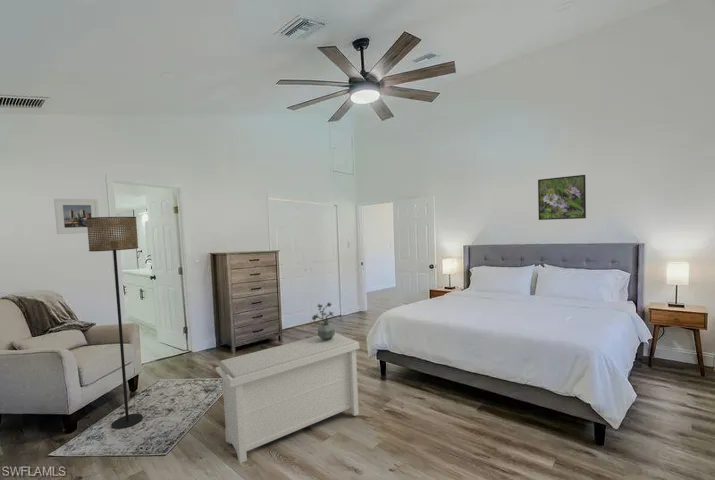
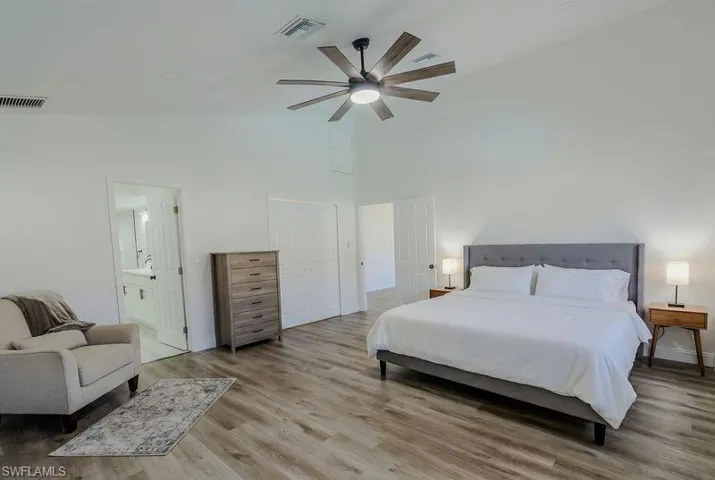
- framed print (77, 216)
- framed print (561, 198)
- floor lamp (119, 321)
- potted plant (323, 320)
- bench (293, 388)
